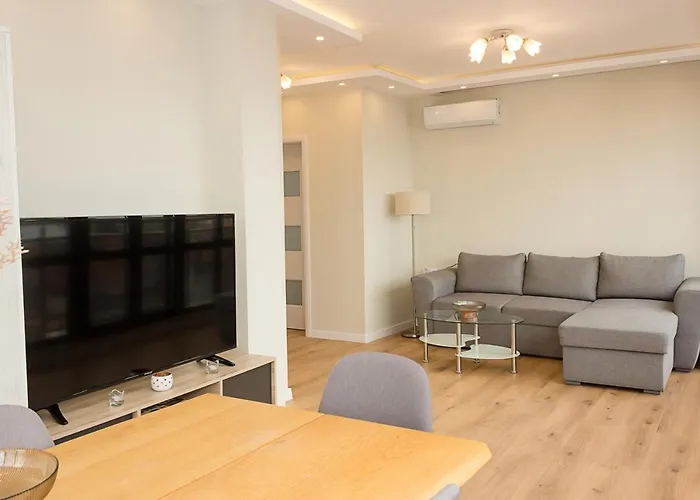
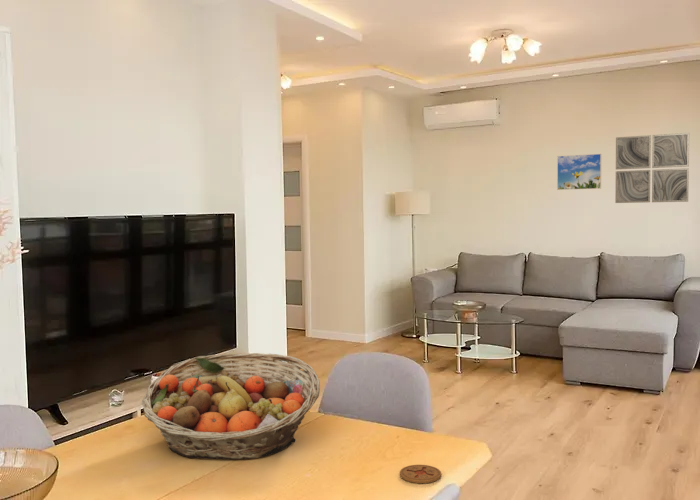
+ fruit basket (232, 403)
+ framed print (578, 172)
+ wall art (650, 167)
+ coaster (420, 473)
